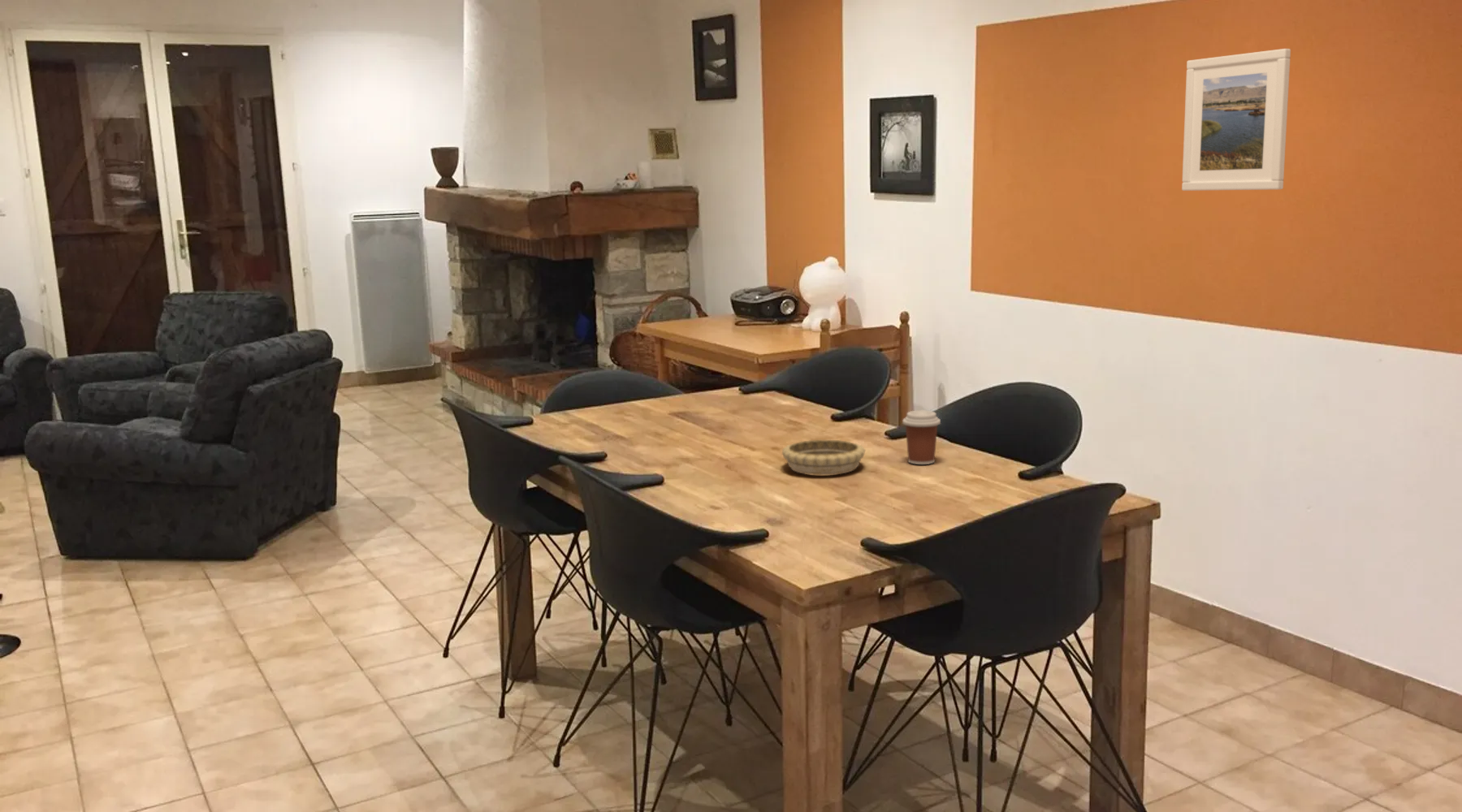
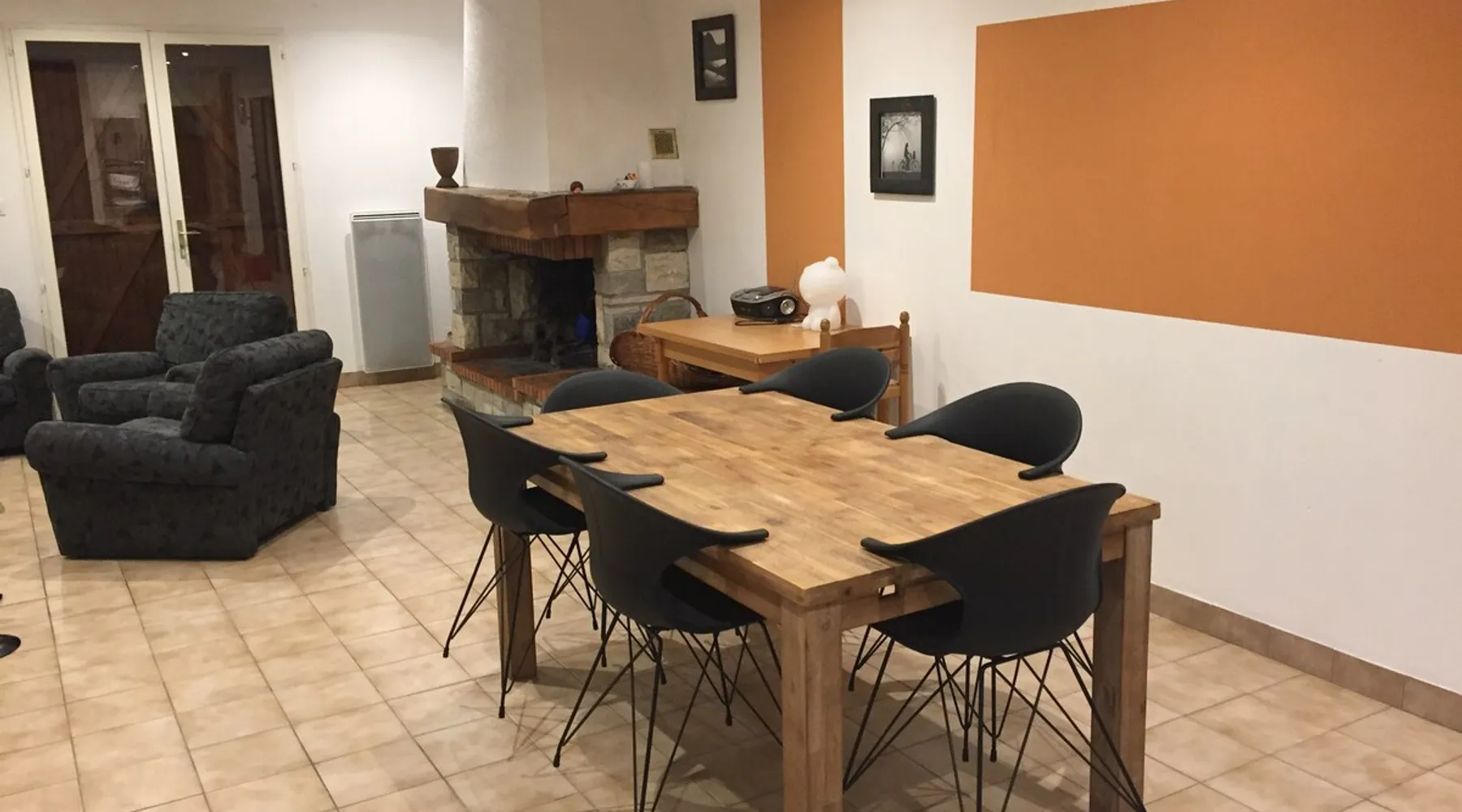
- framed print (1233, 123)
- decorative bowl (824, 456)
- coffee cup (921, 437)
